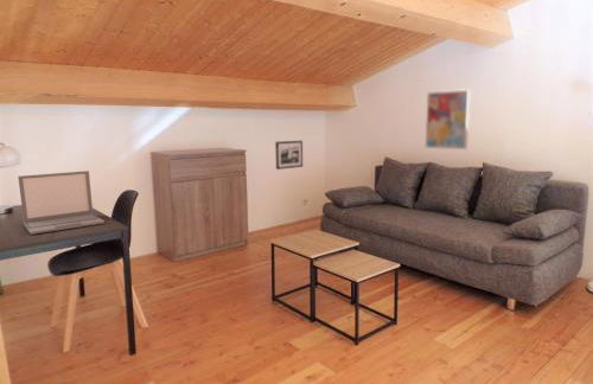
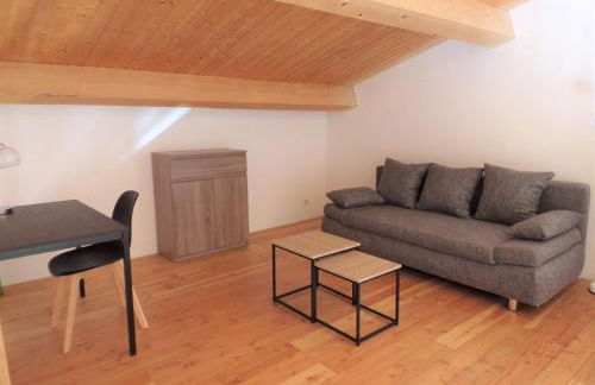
- wall art (446, 120)
- picture frame (289, 154)
- laptop (62, 199)
